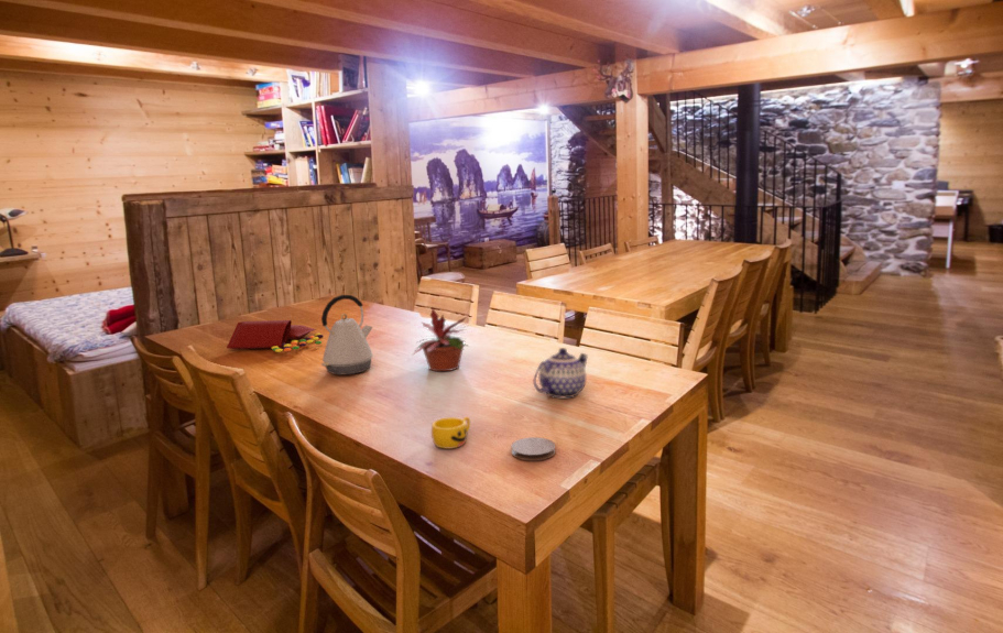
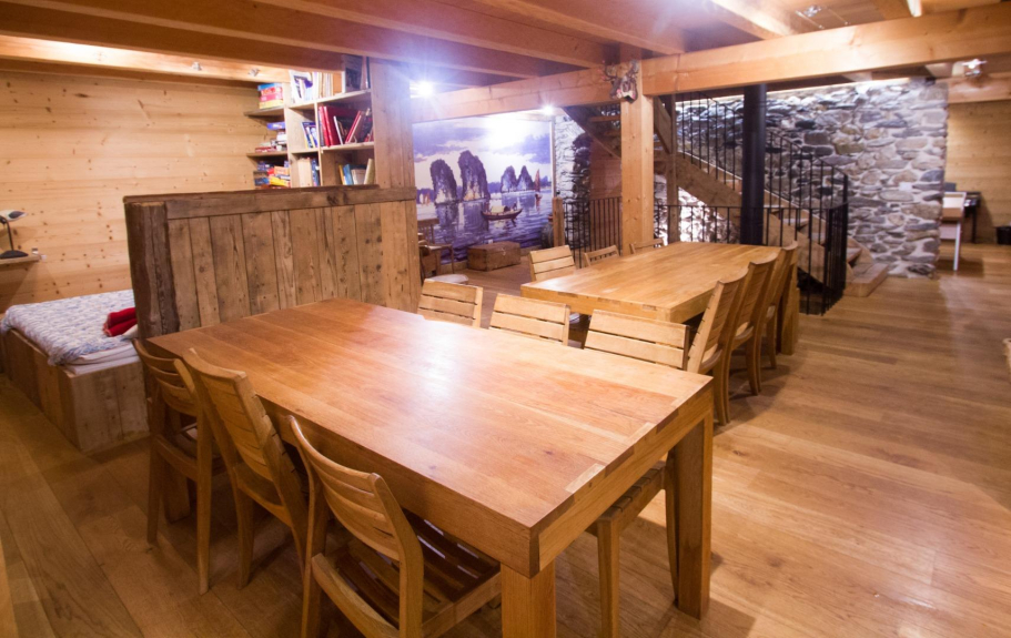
- teapot (562, 371)
- kettle (347, 332)
- candy bag (280, 332)
- potted plant (441, 336)
- coaster (533, 448)
- cup (453, 432)
